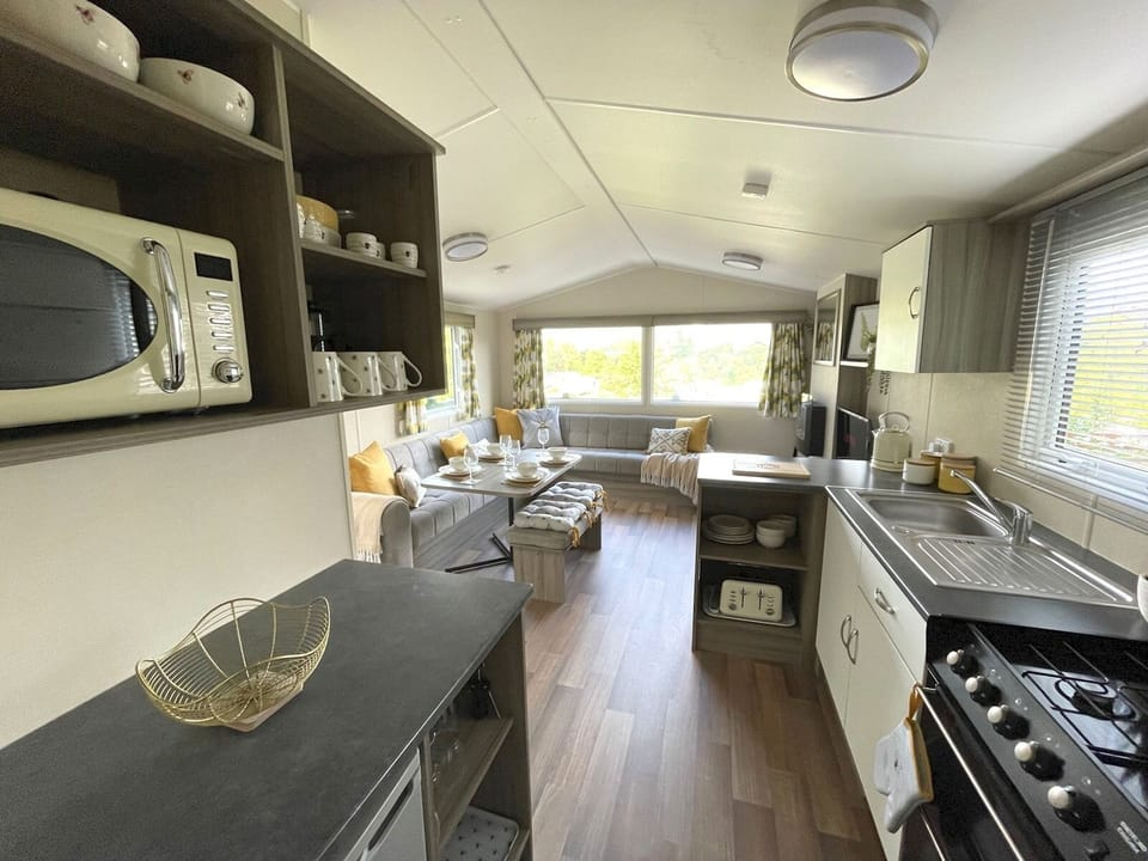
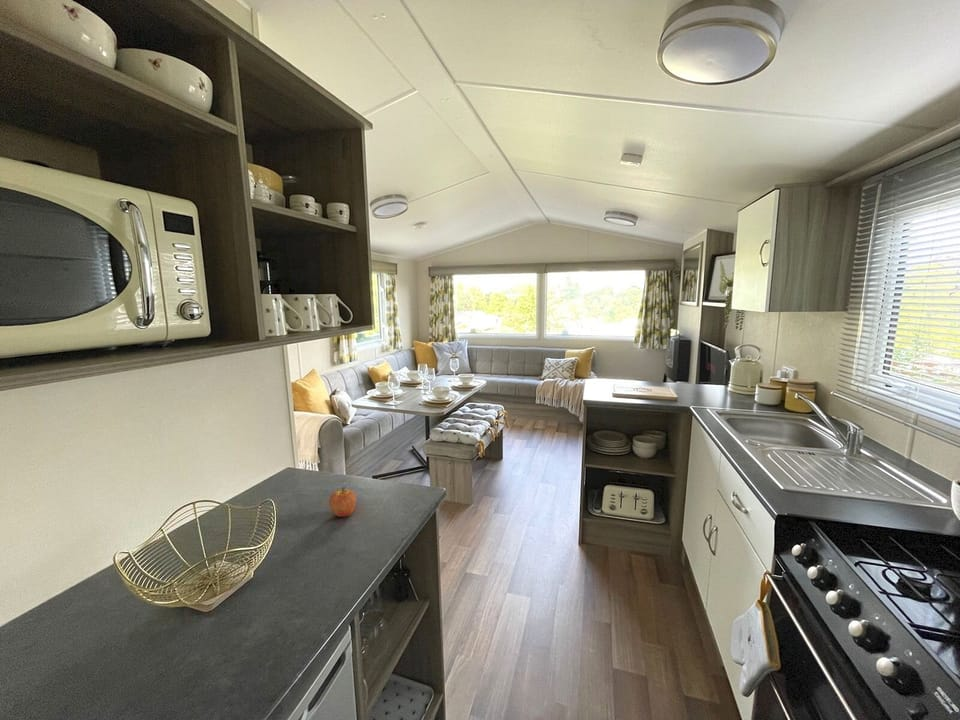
+ apple (342, 500)
